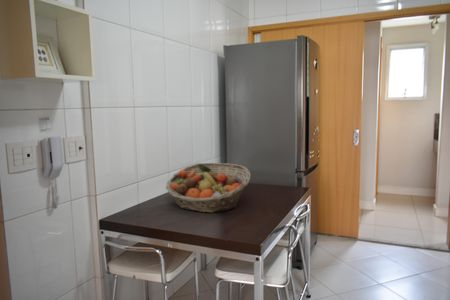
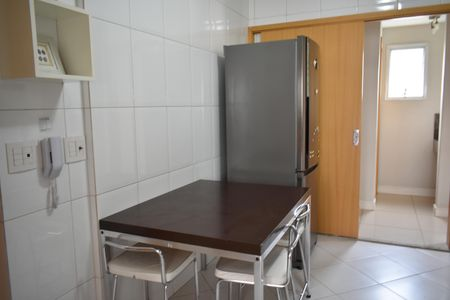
- fruit basket (208, 186)
